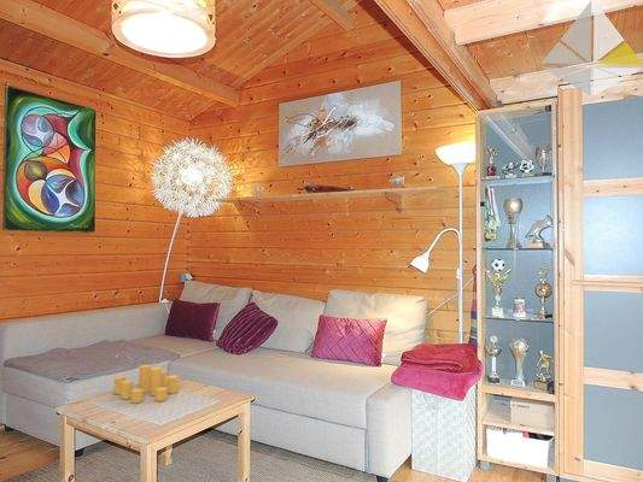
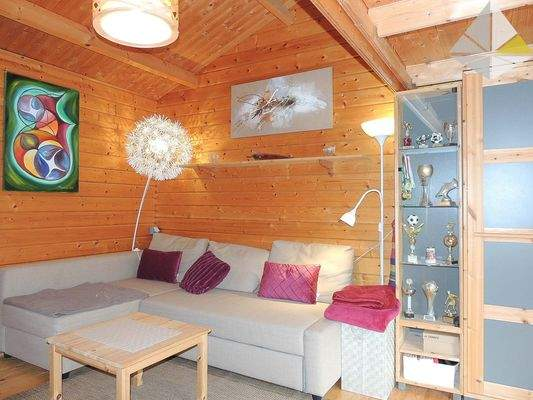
- candle (148, 380)
